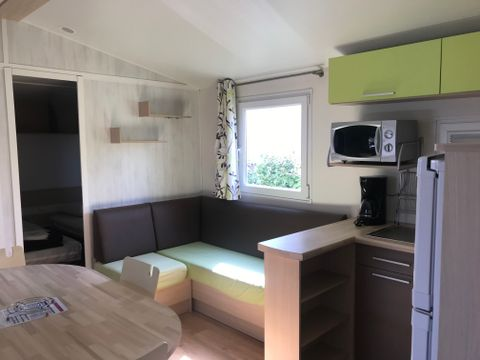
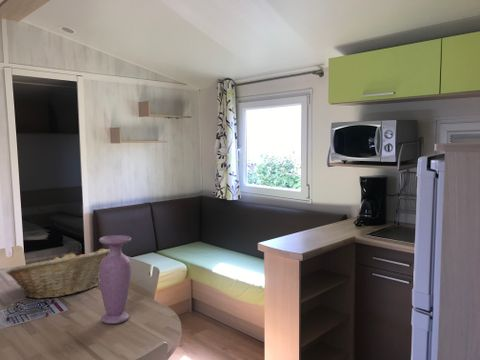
+ vase (116, 278)
+ fruit basket (63, 268)
